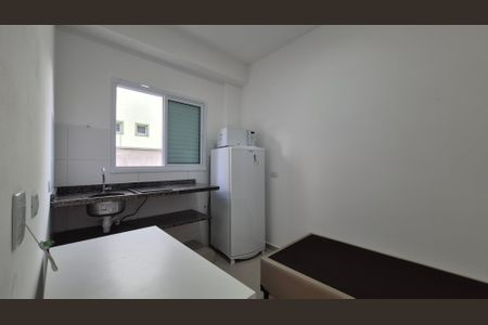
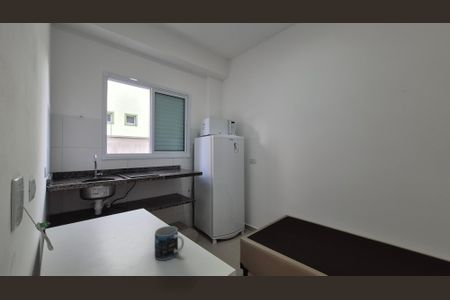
+ mug (170, 243)
